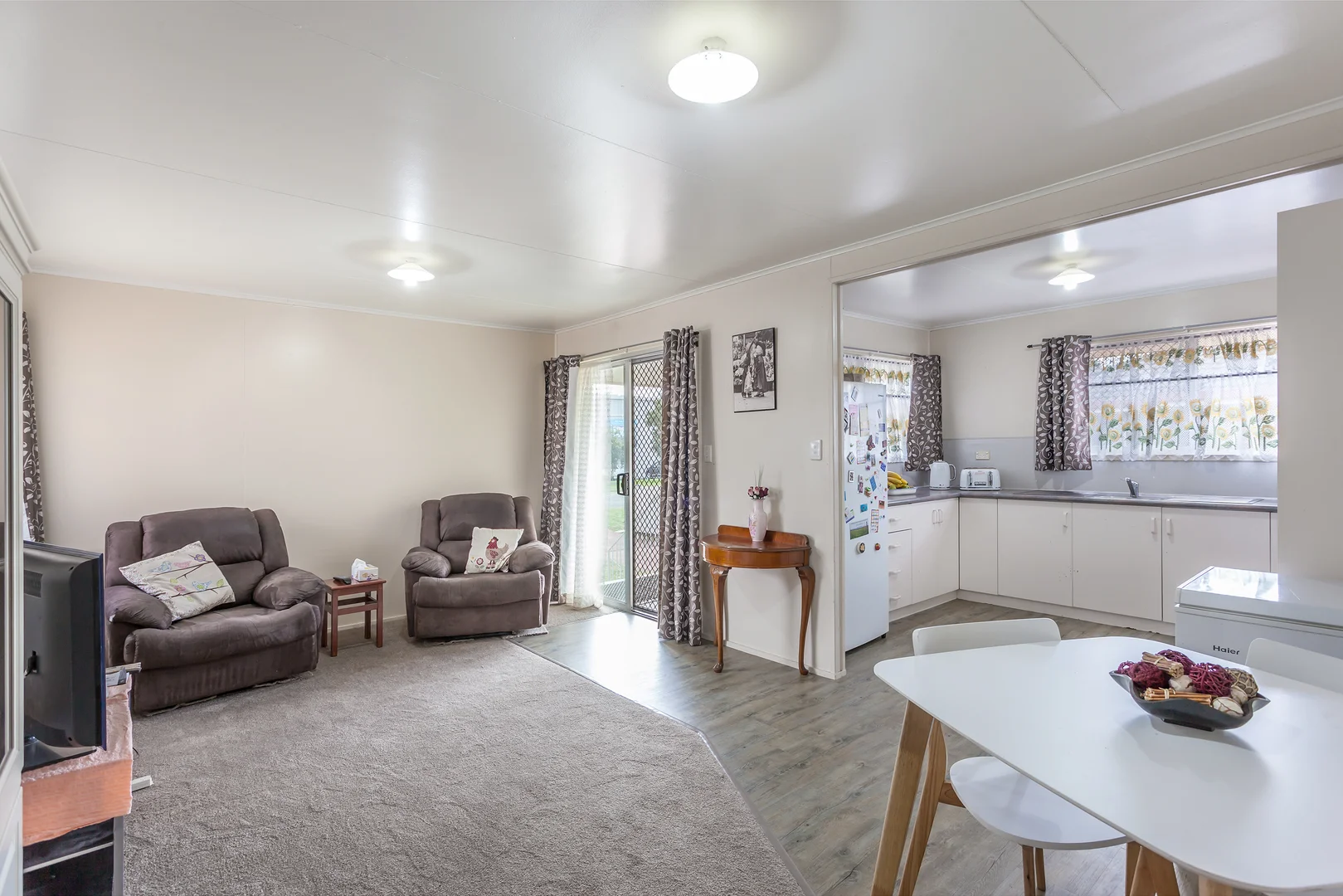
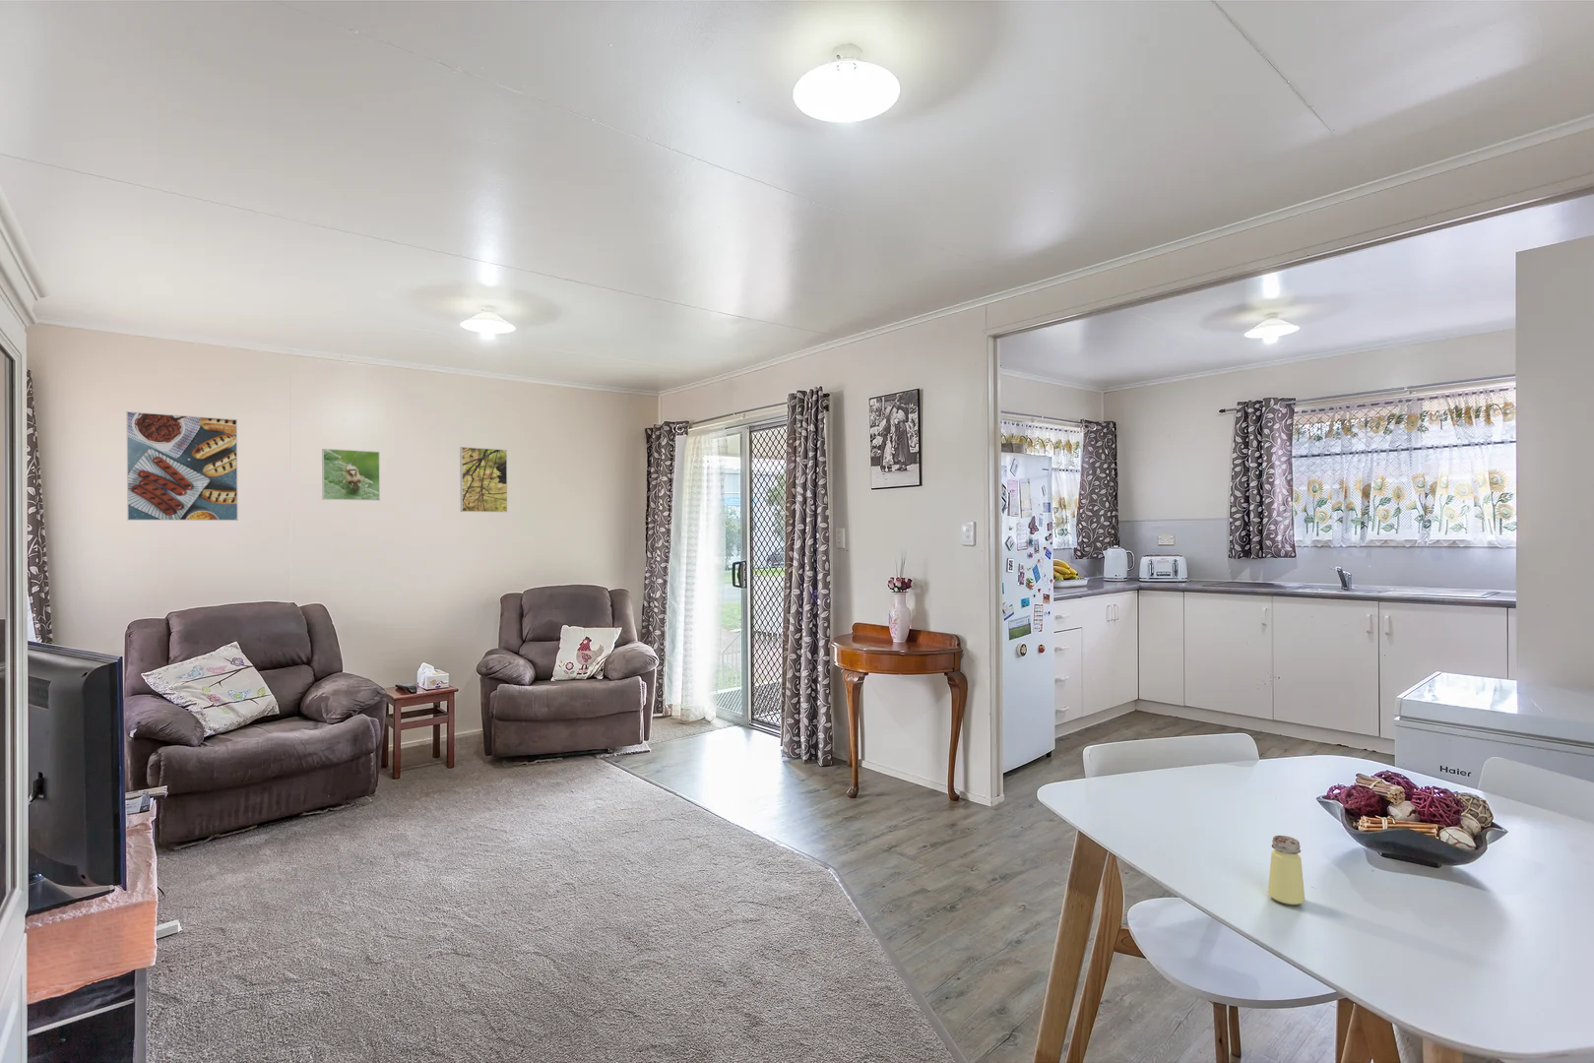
+ saltshaker (1285, 868)
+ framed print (183, 467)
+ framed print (351, 475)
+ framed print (483, 479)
